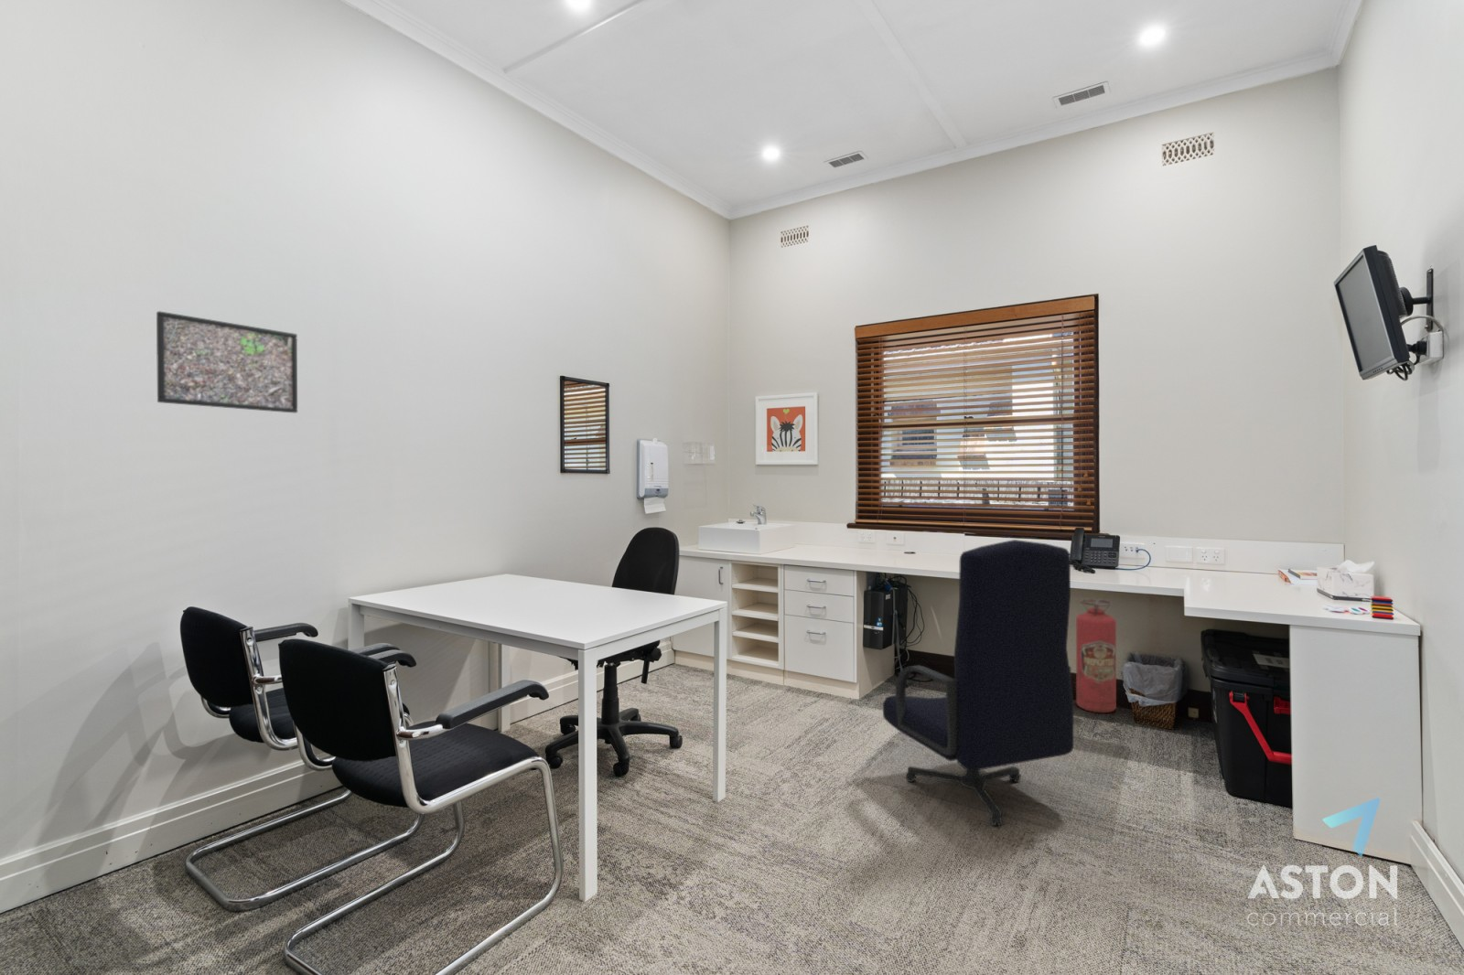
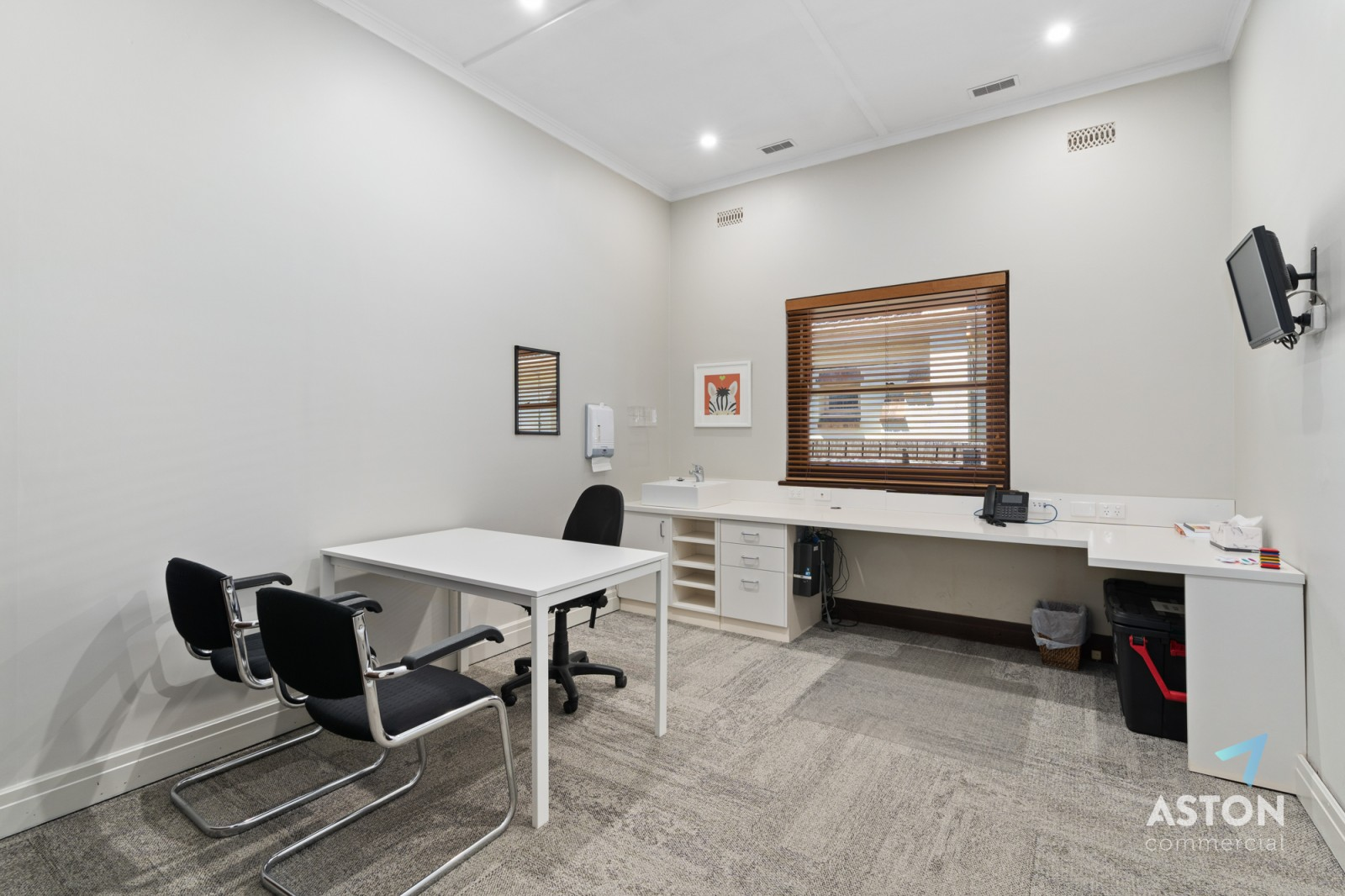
- fire extinguisher (1095, 655)
- office chair (973, 664)
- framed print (232, 365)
